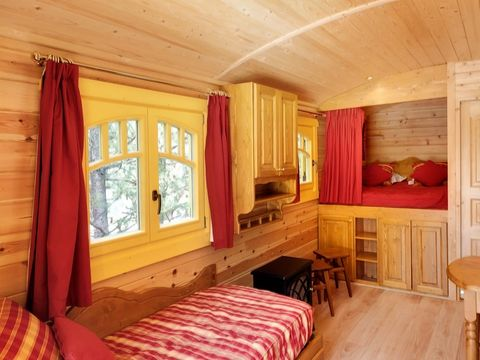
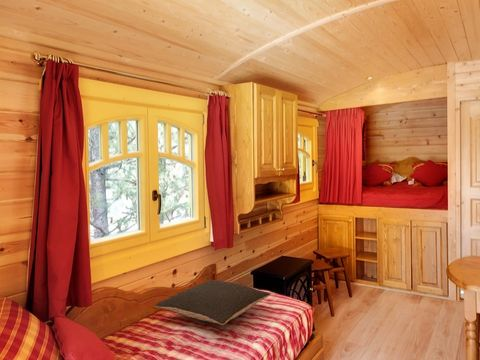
+ pillow (215, 299)
